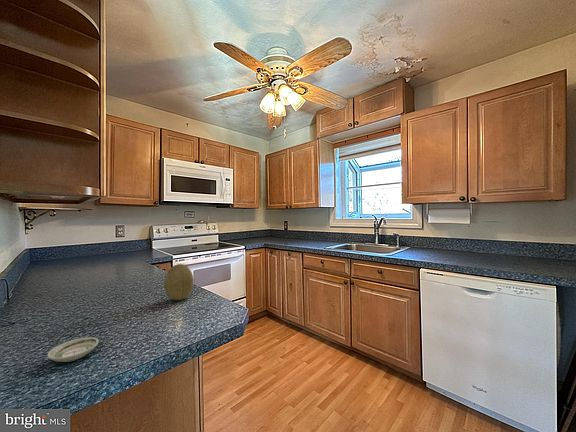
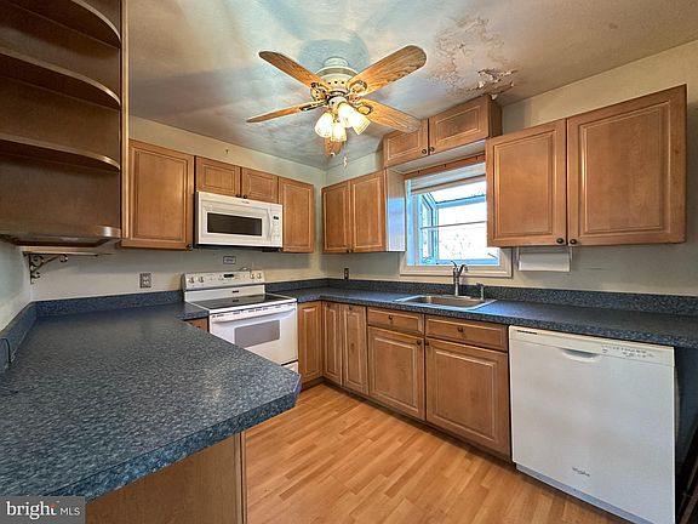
- saucer (74, 351)
- fruit (179, 281)
